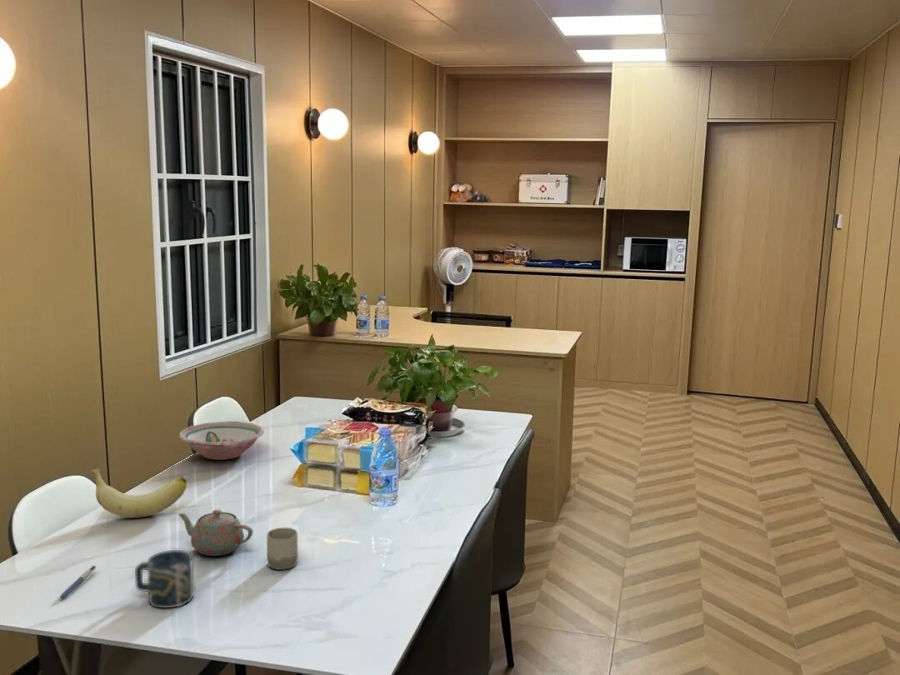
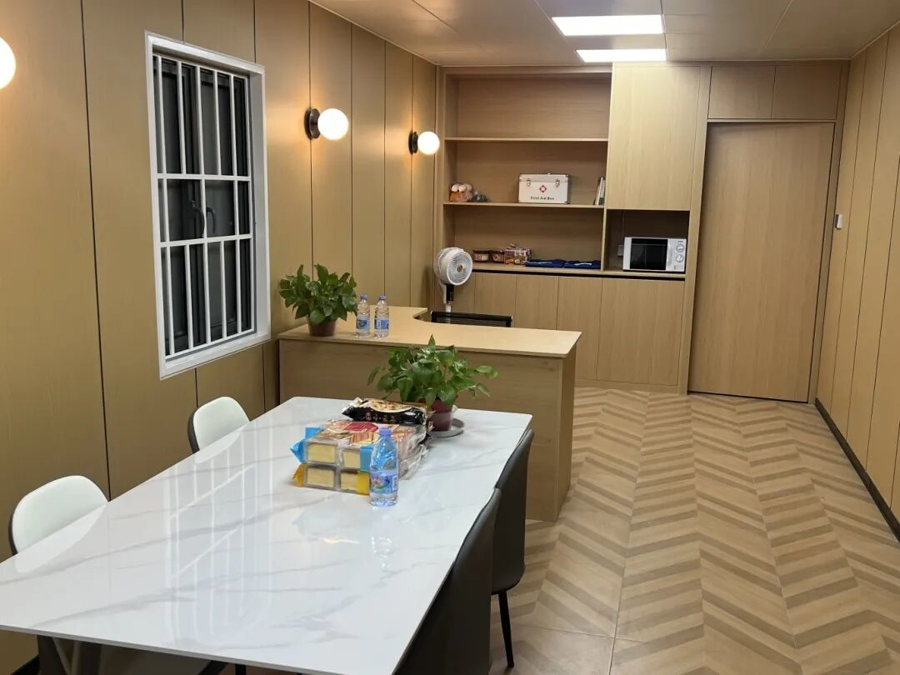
- banana (139, 495)
- bowl (222, 442)
- cup (285, 546)
- cup (163, 578)
- pen (77, 581)
- teapot (215, 529)
